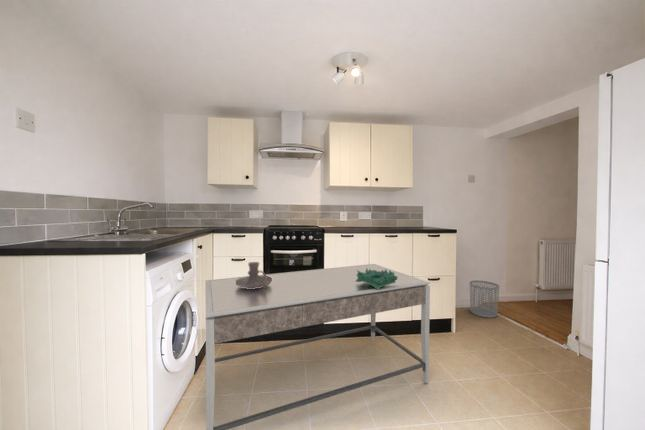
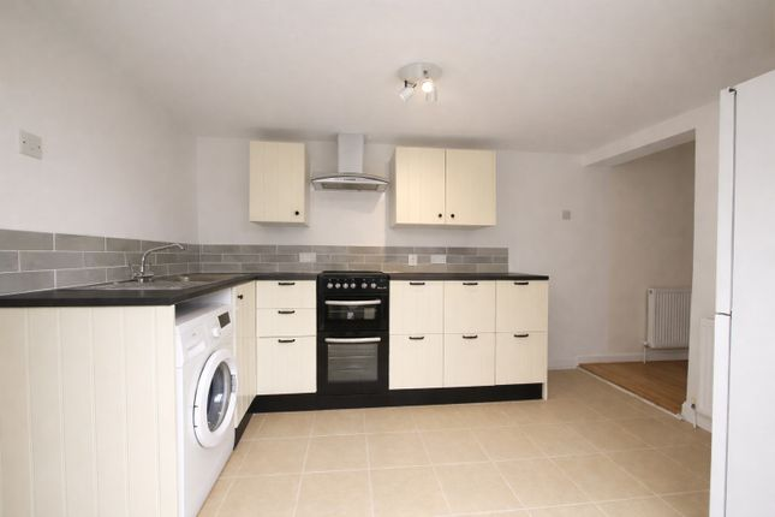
- decorative bowl (375, 277)
- waste bin (483, 298)
- candle holder (255, 275)
- dining table (319, 336)
